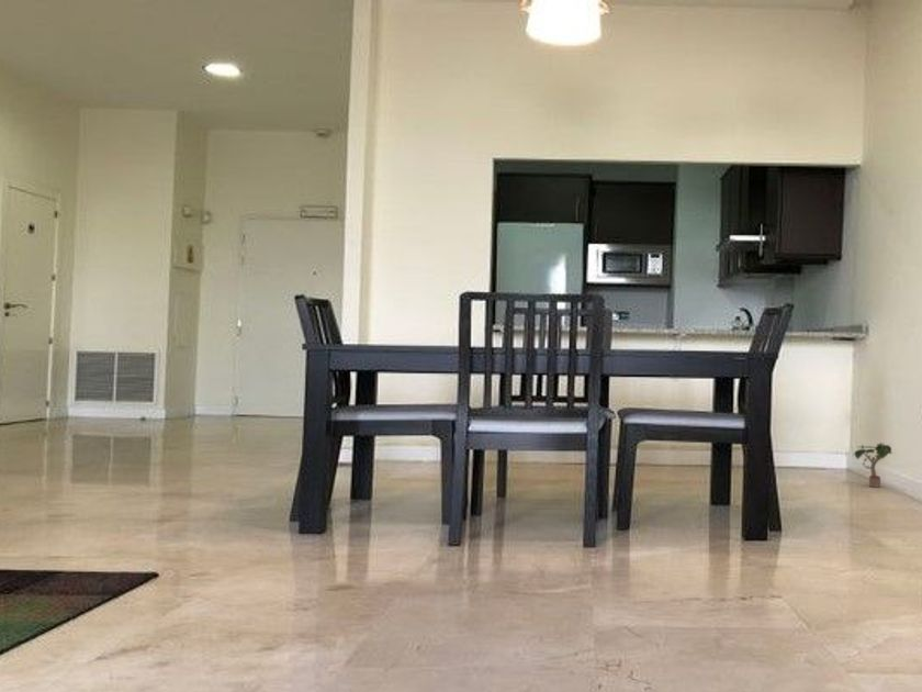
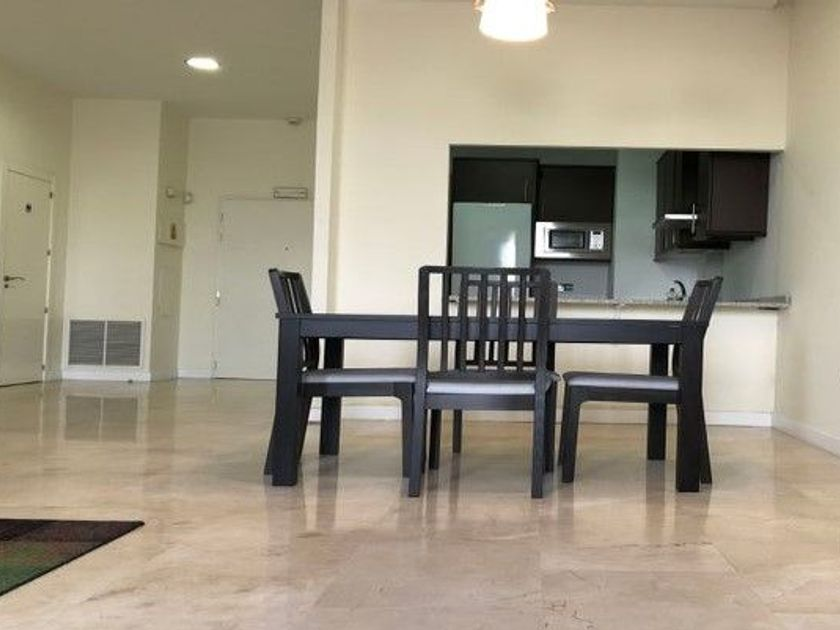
- potted plant (875, 462)
